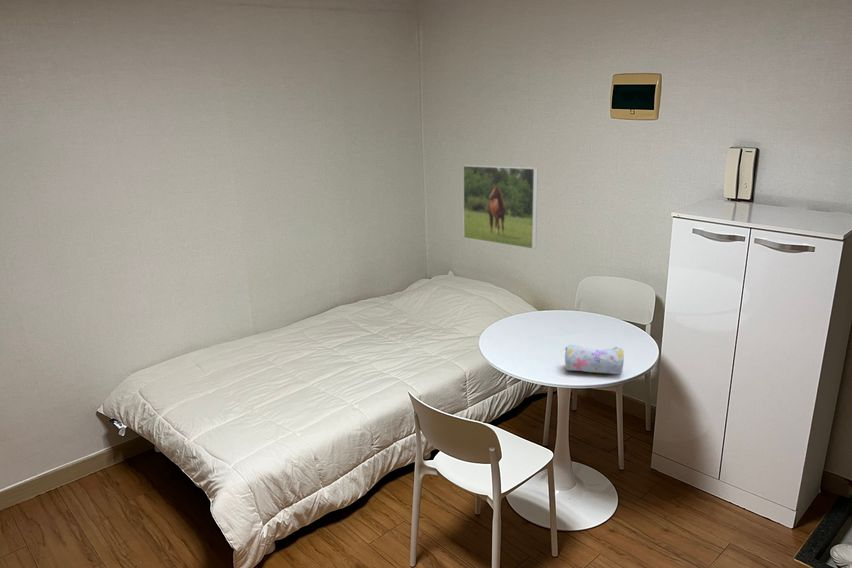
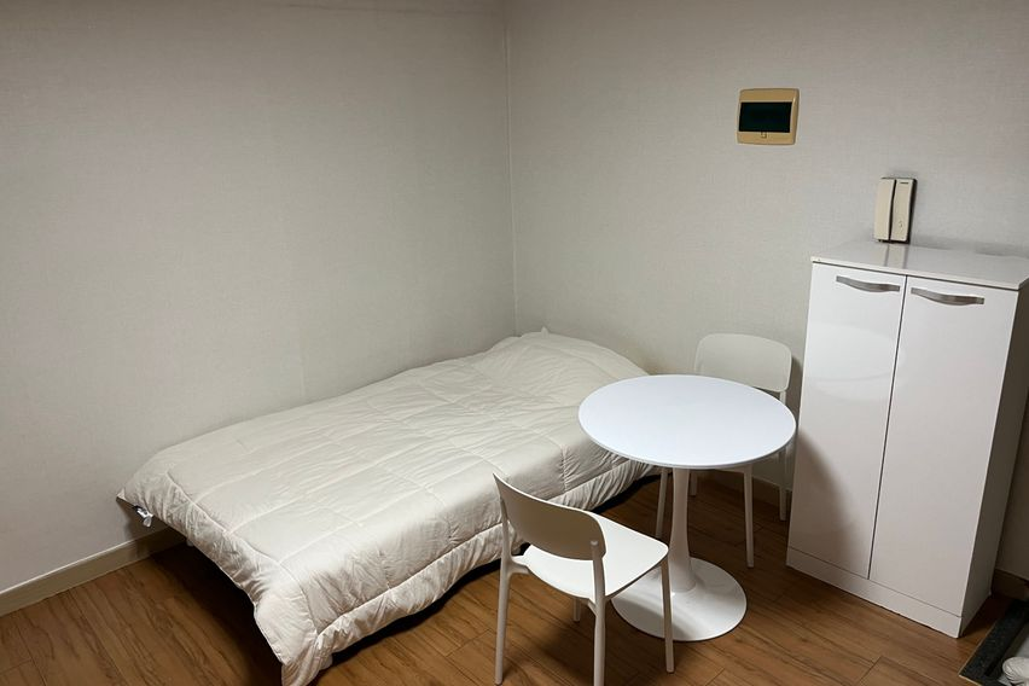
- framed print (498, 205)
- pencil case (594, 359)
